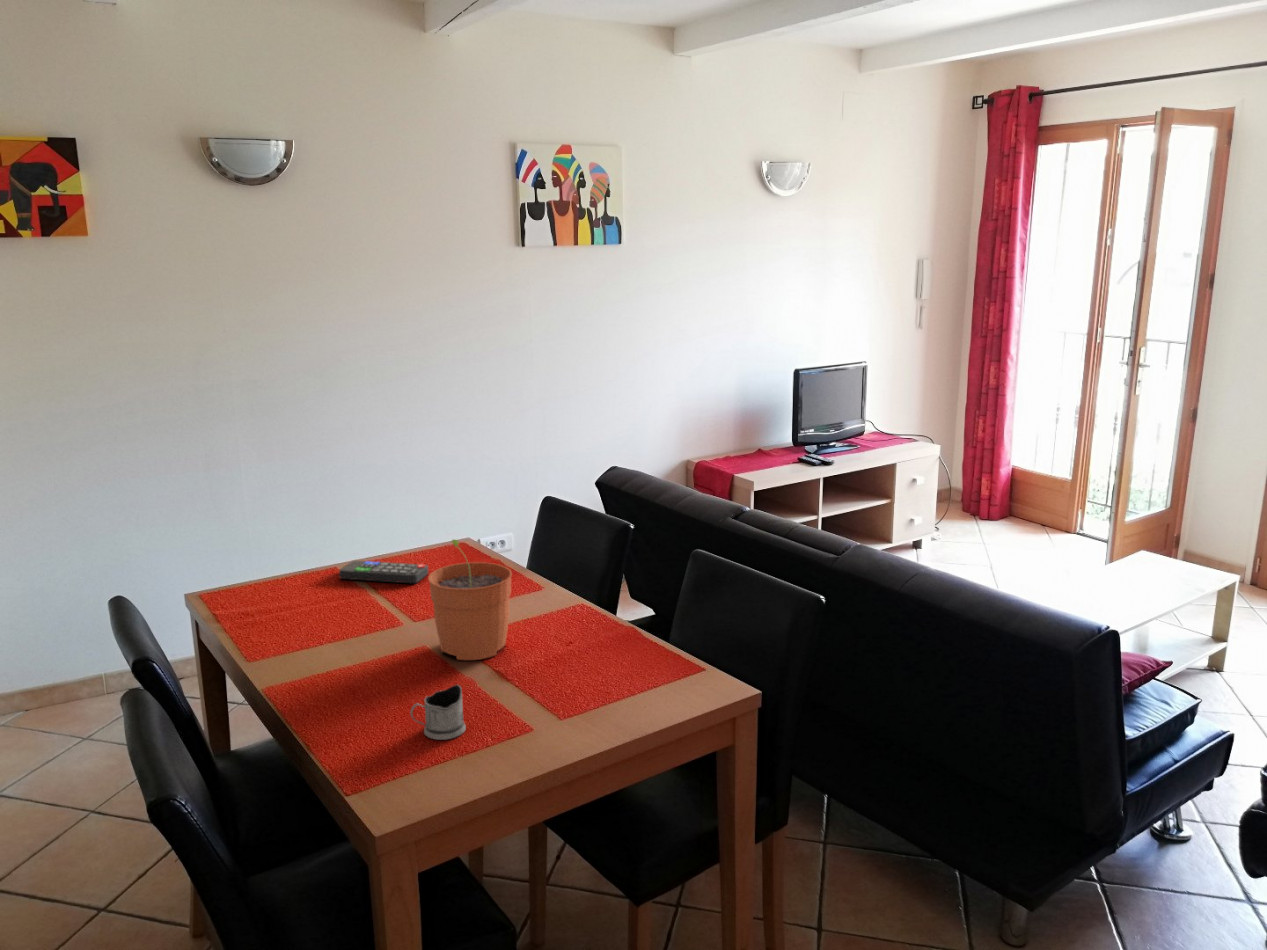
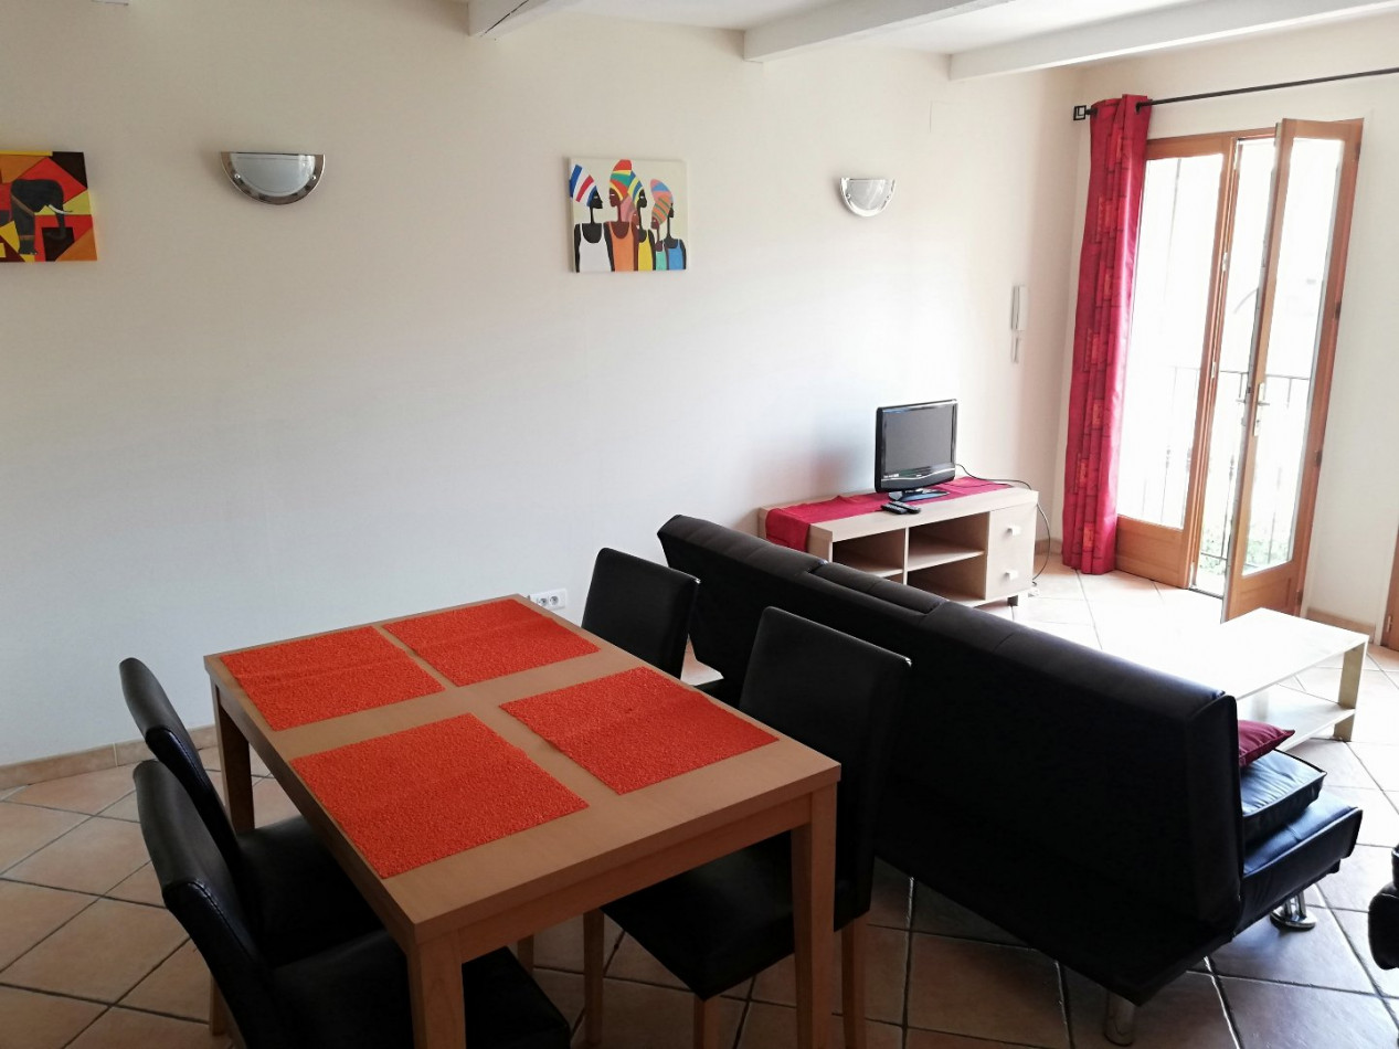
- tea glass holder (437, 712)
- plant pot (471, 593)
- remote control (384, 571)
